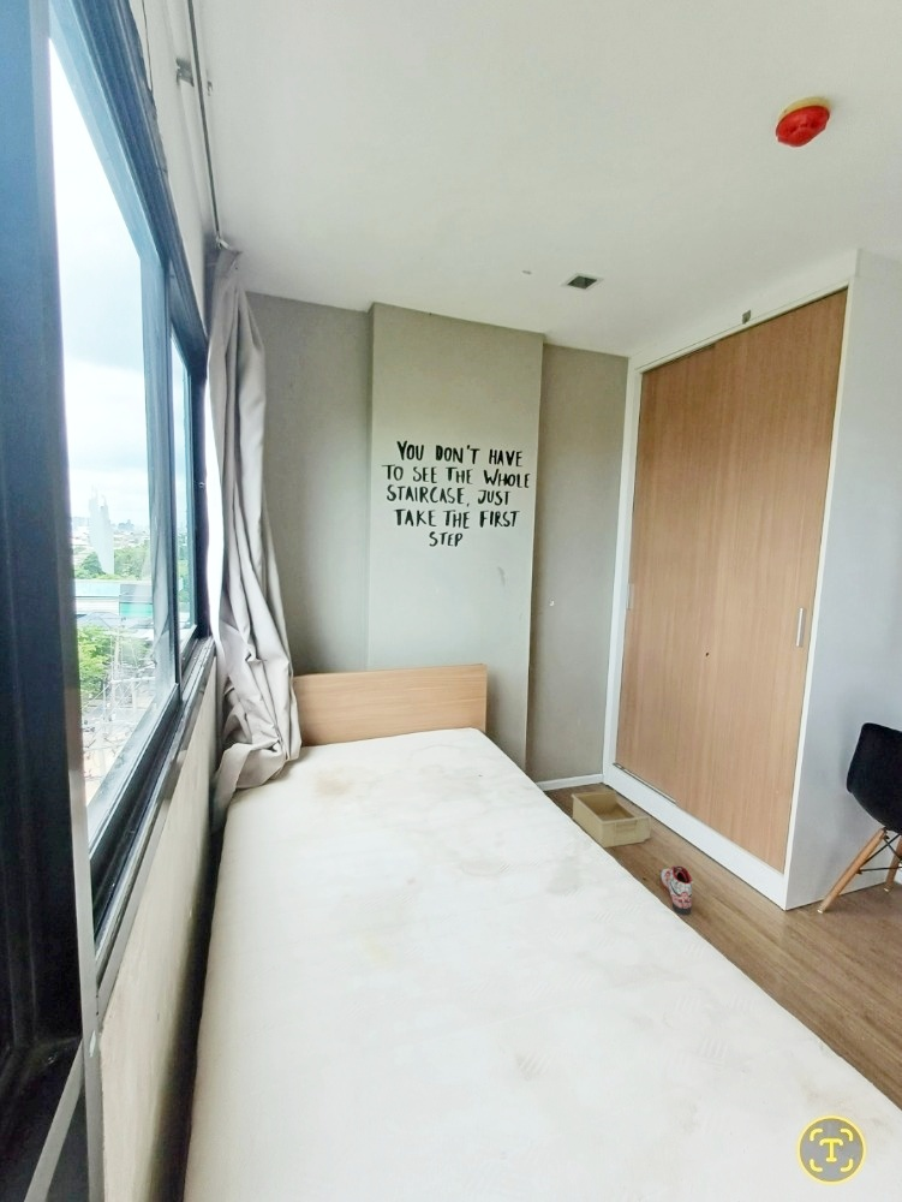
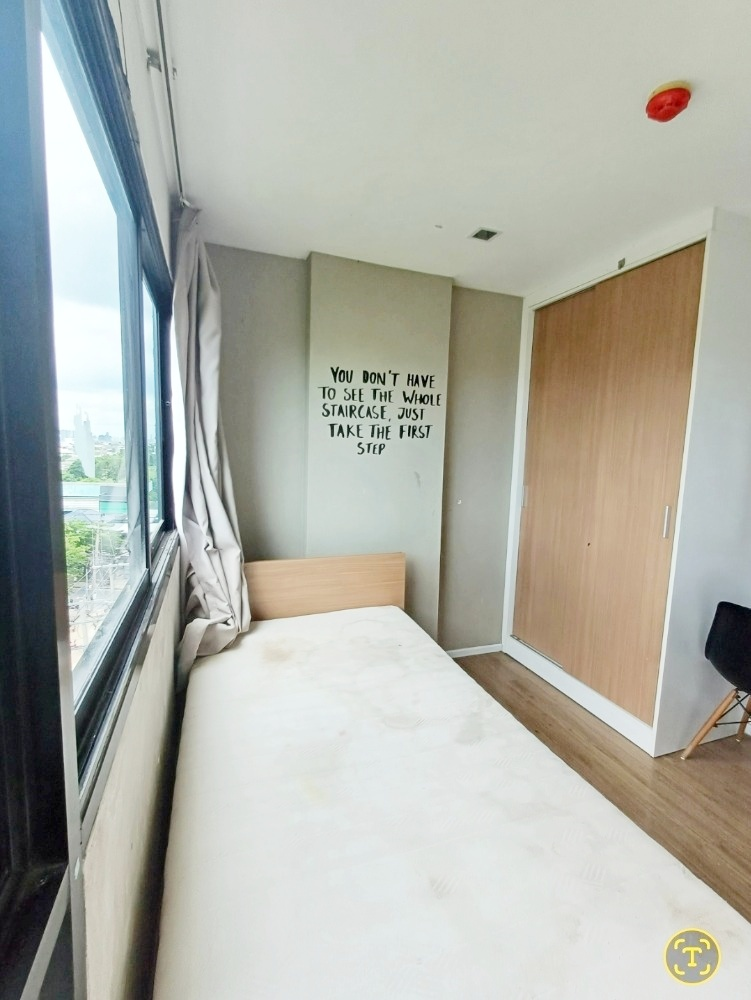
- sneaker (676, 877)
- storage bin (610, 816)
